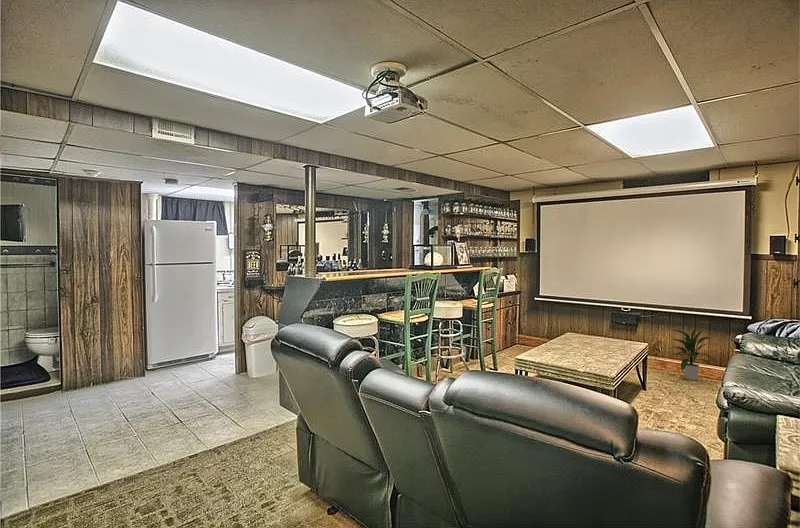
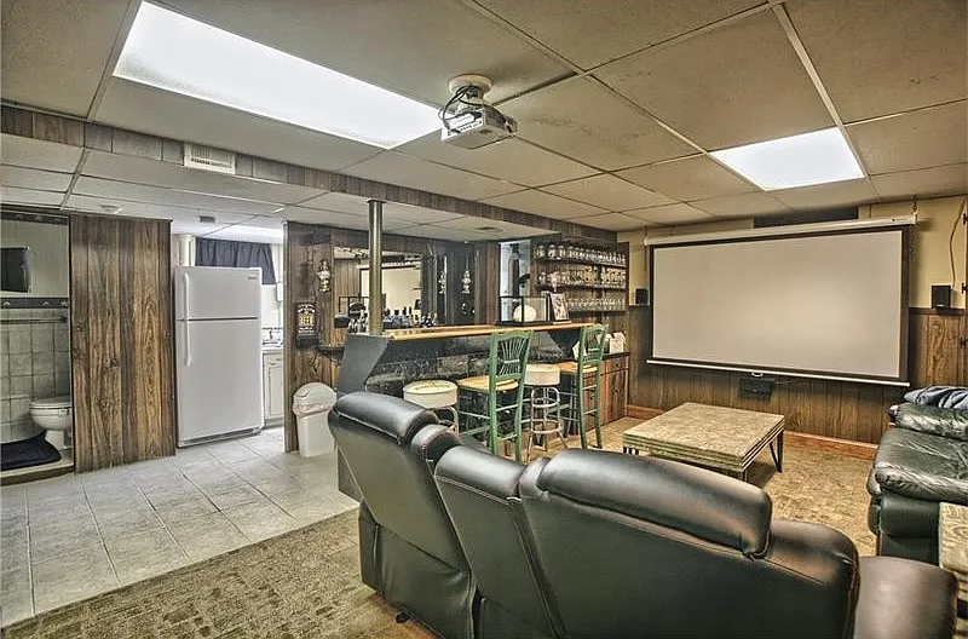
- indoor plant (690, 352)
